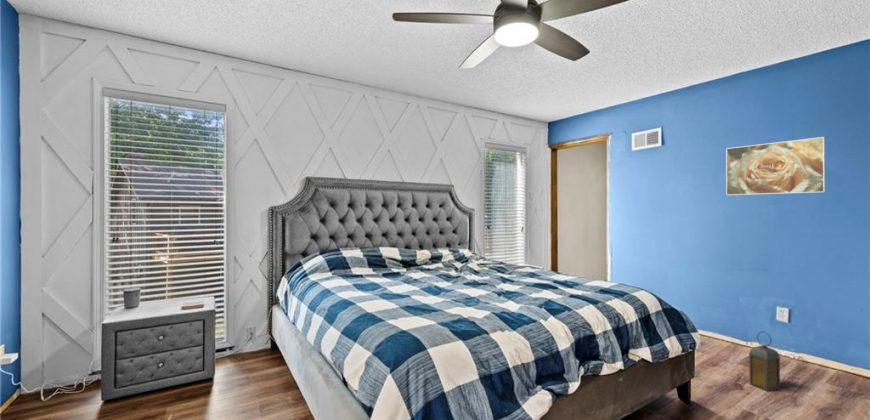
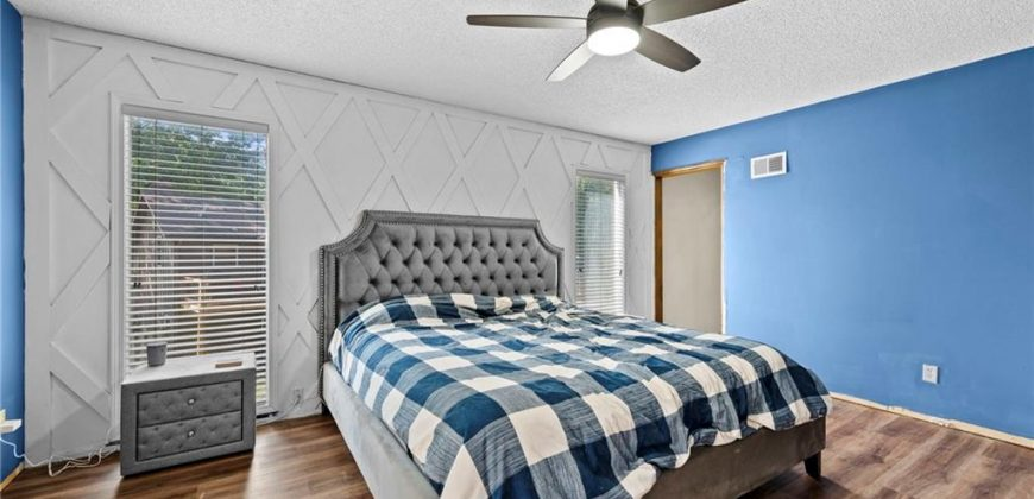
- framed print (771, 168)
- lantern (764, 359)
